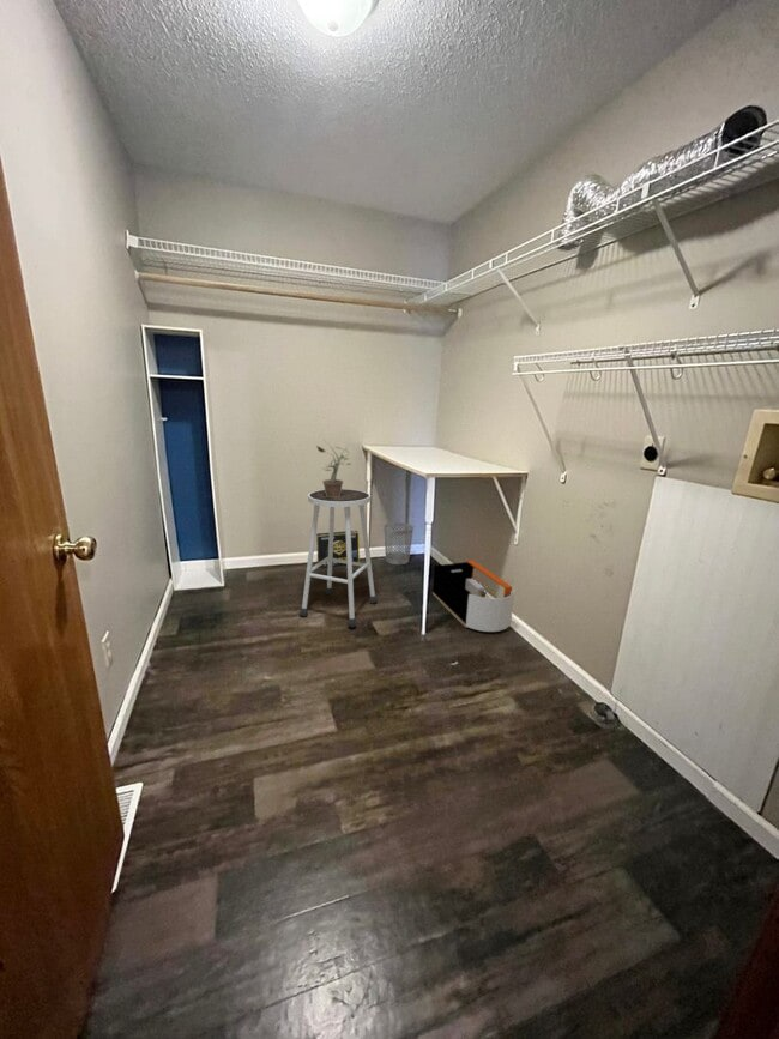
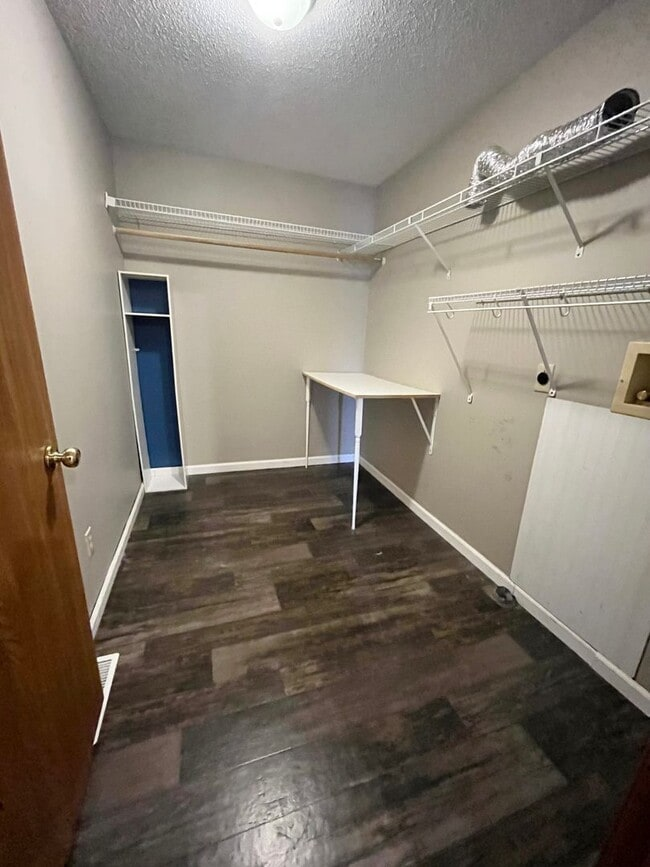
- potted plant (336, 465)
- storage bin (475, 593)
- stool (337, 558)
- wastebasket (398, 543)
- box (338, 549)
